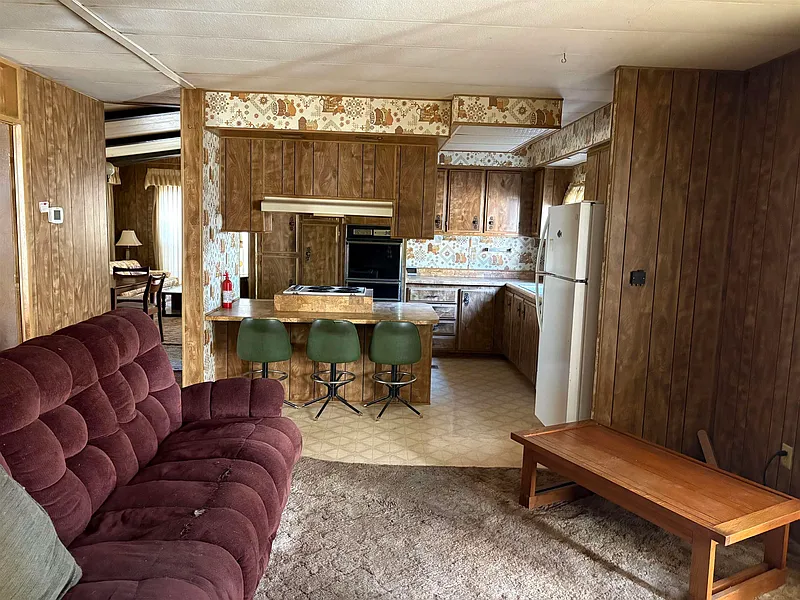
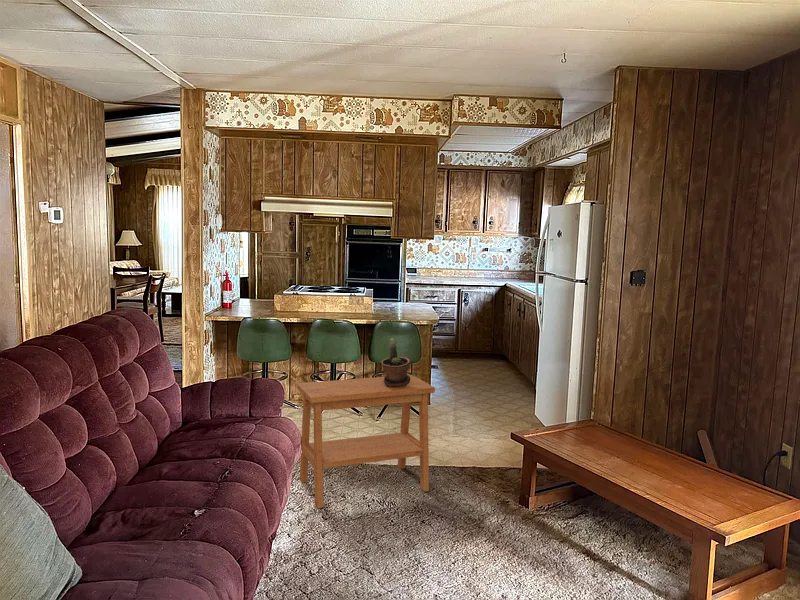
+ potted plant (395, 362)
+ side table (364, 437)
